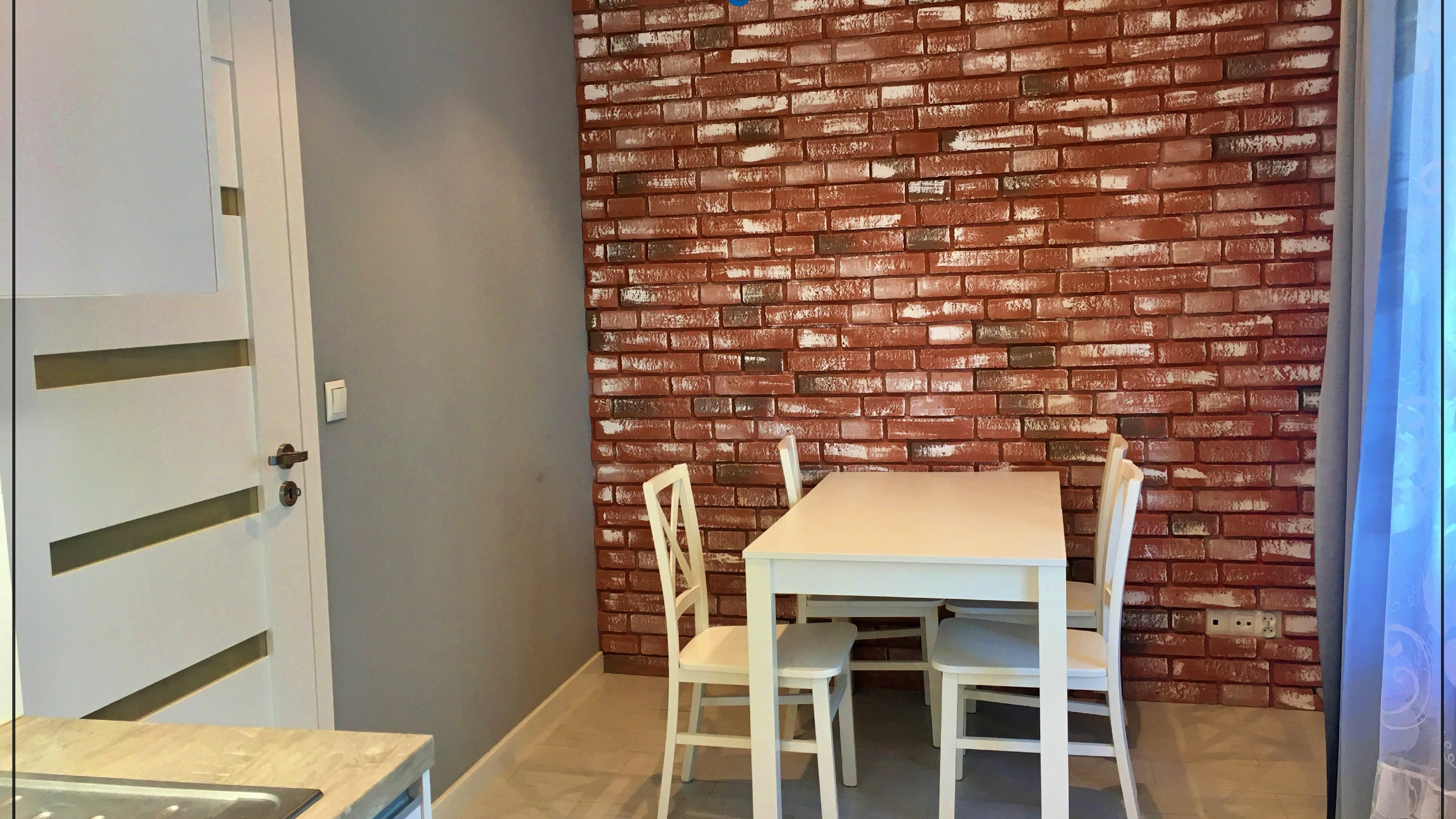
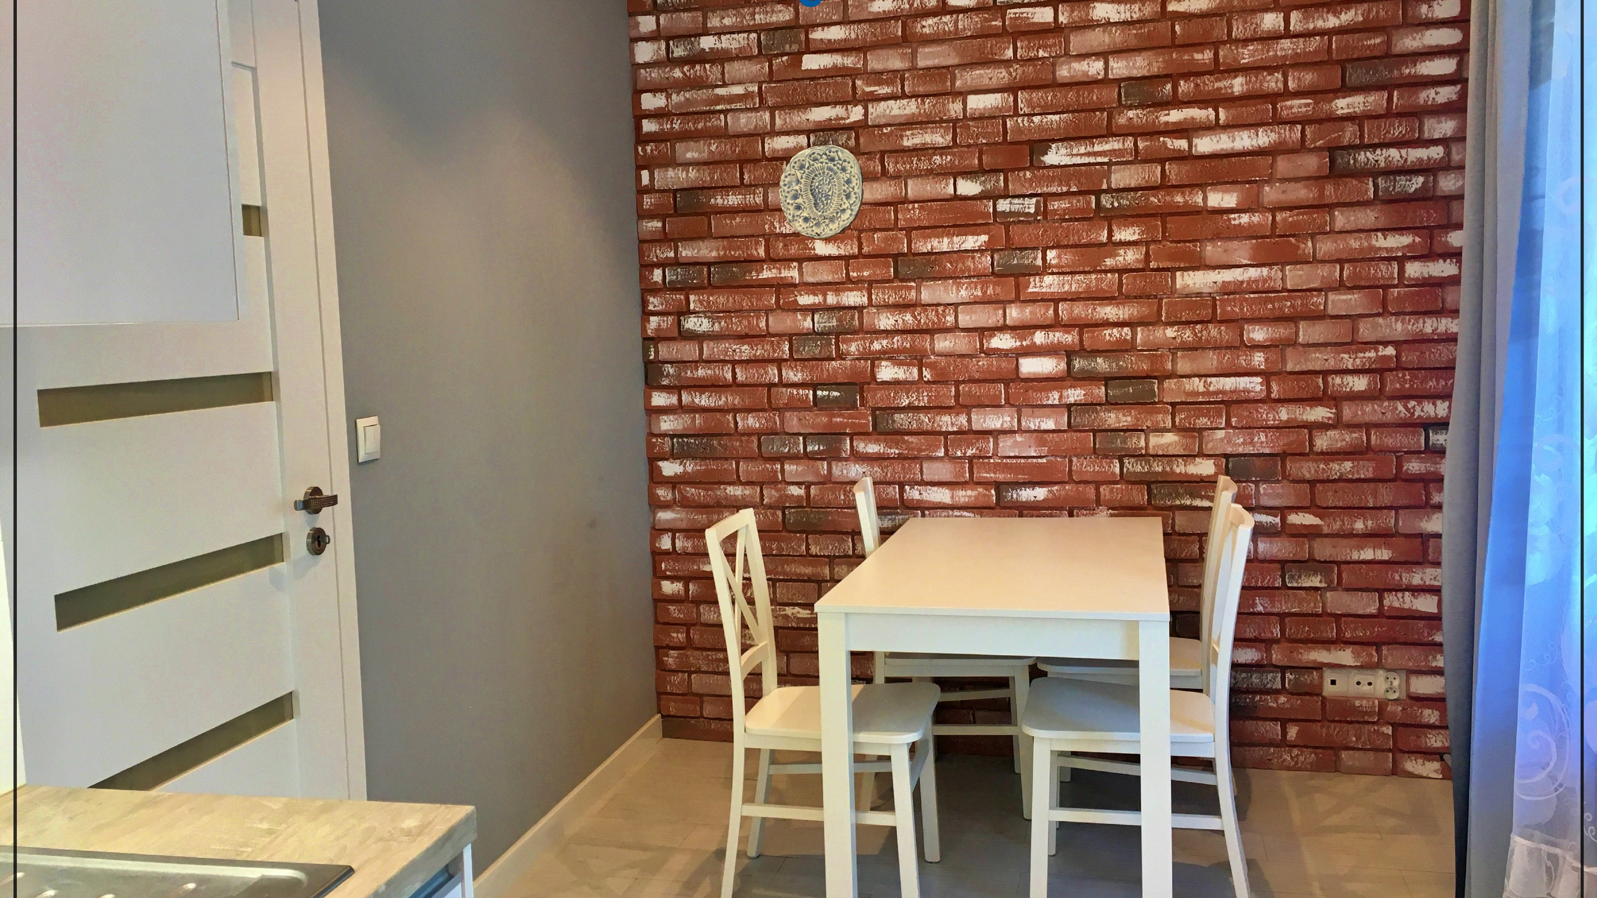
+ decorative plate (820, 192)
